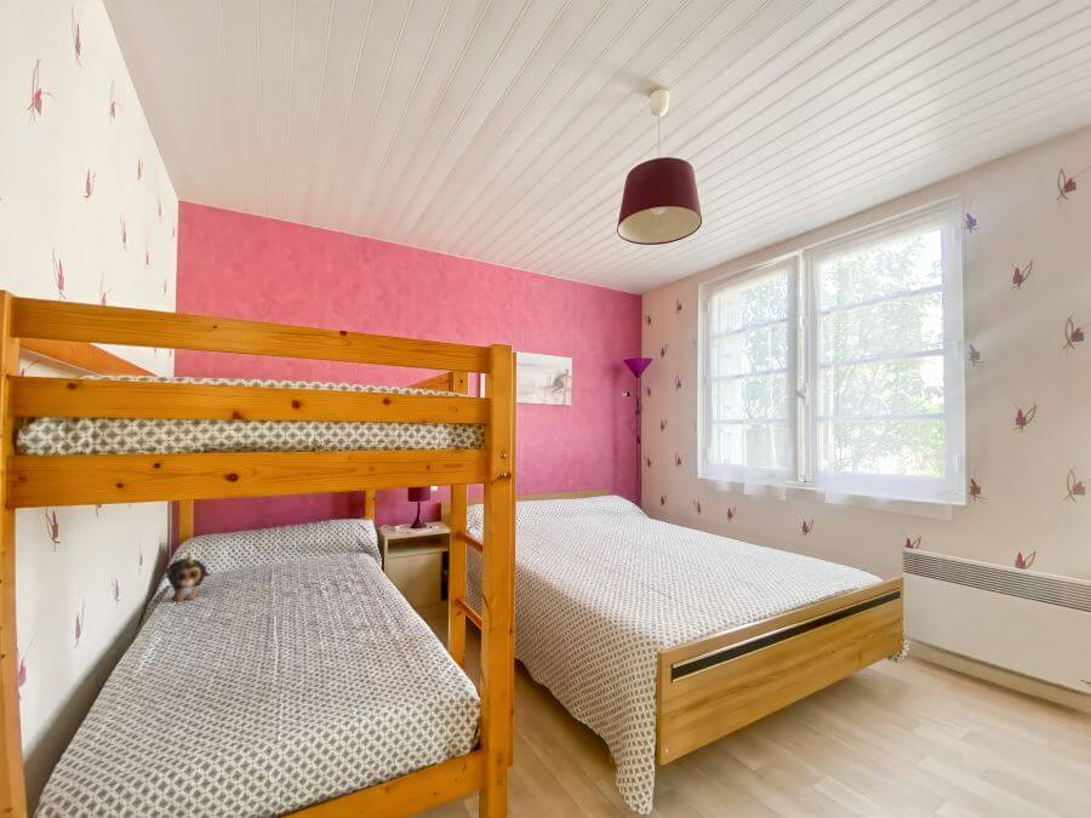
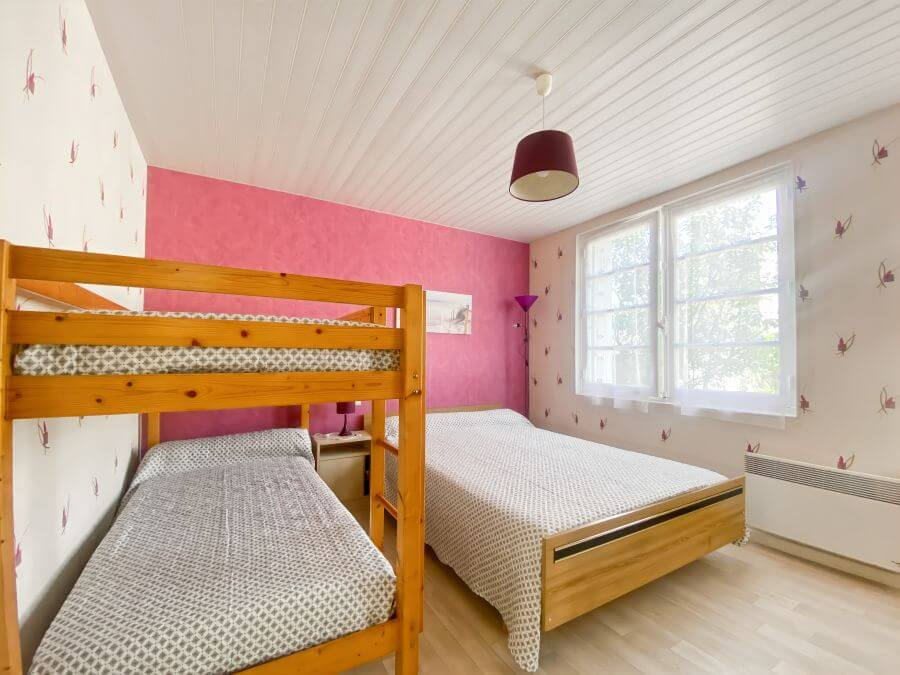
- plush toy (188, 572)
